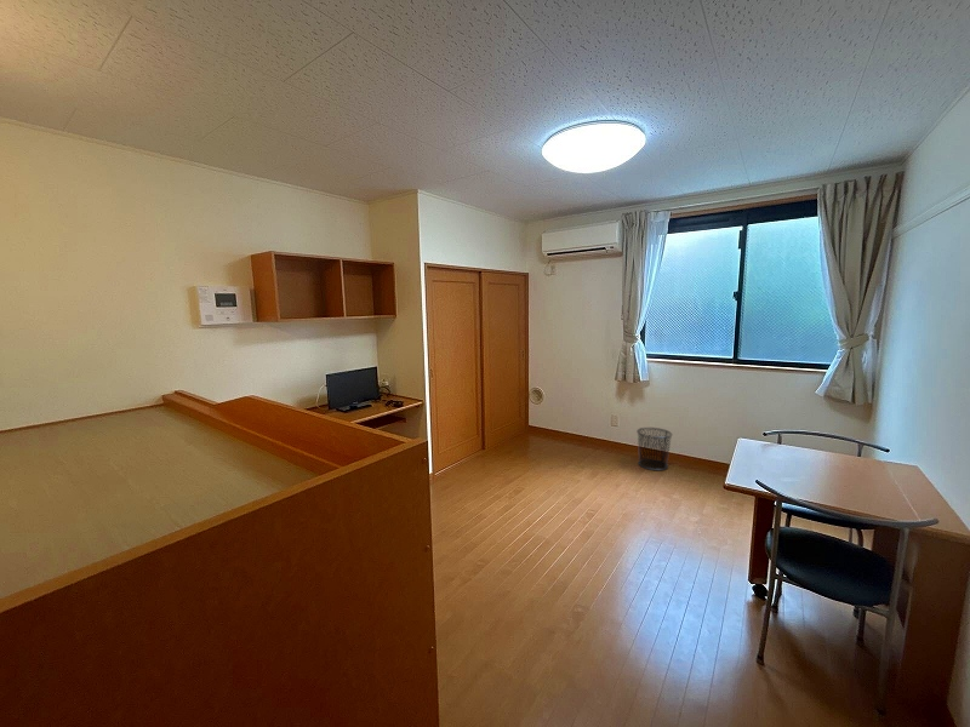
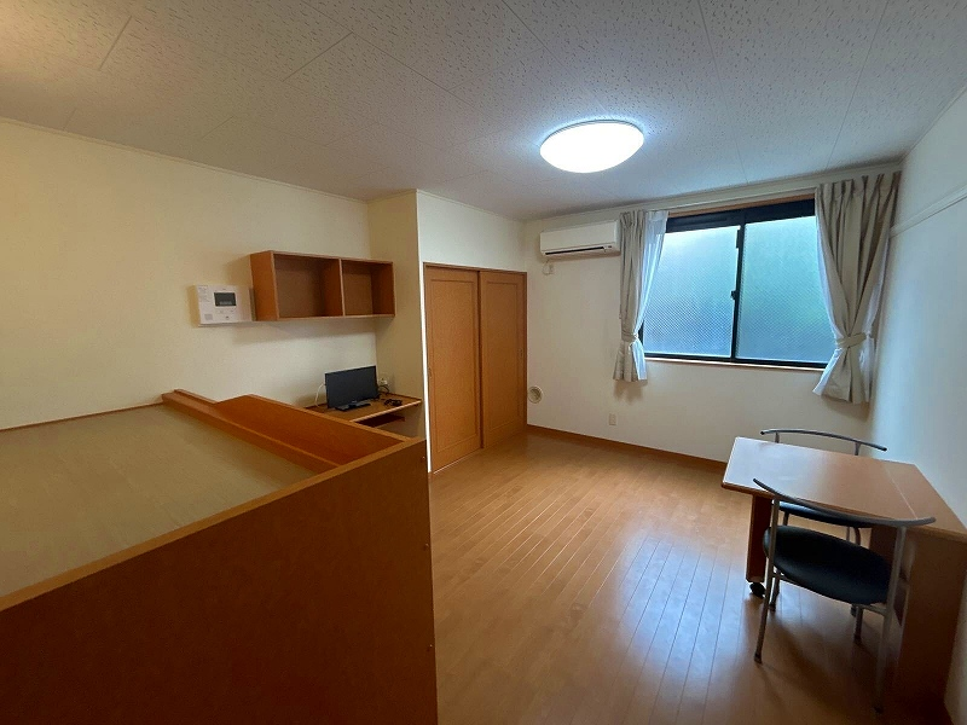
- waste bin (652, 448)
